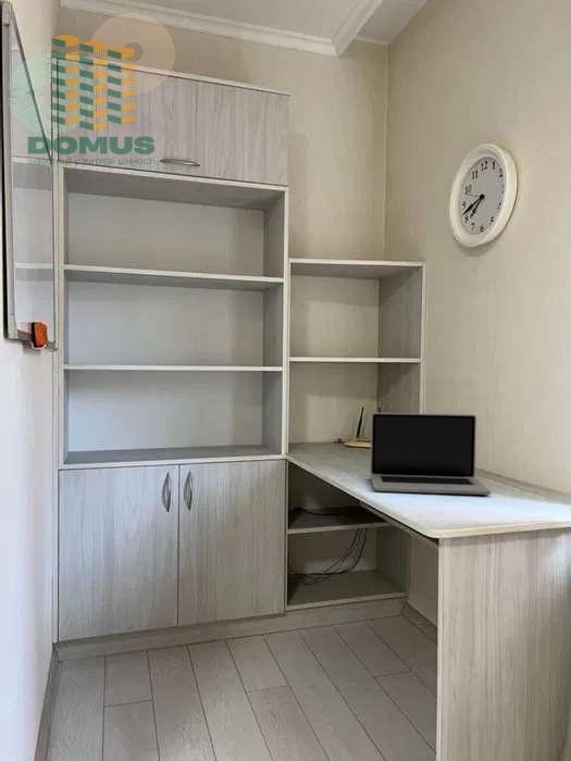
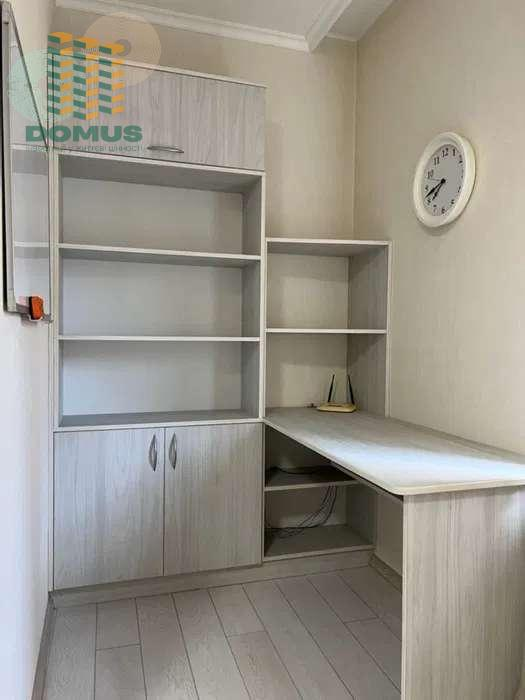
- laptop (427, 451)
